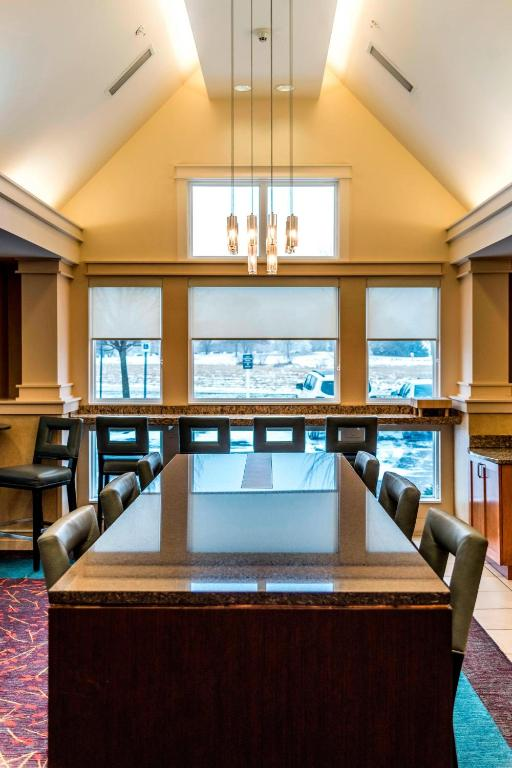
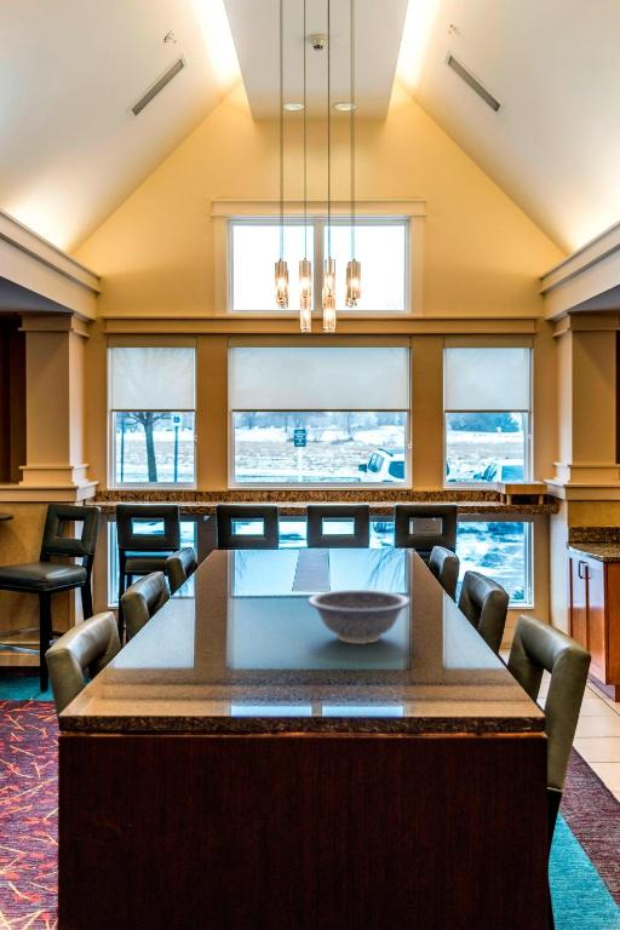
+ decorative bowl (358, 619)
